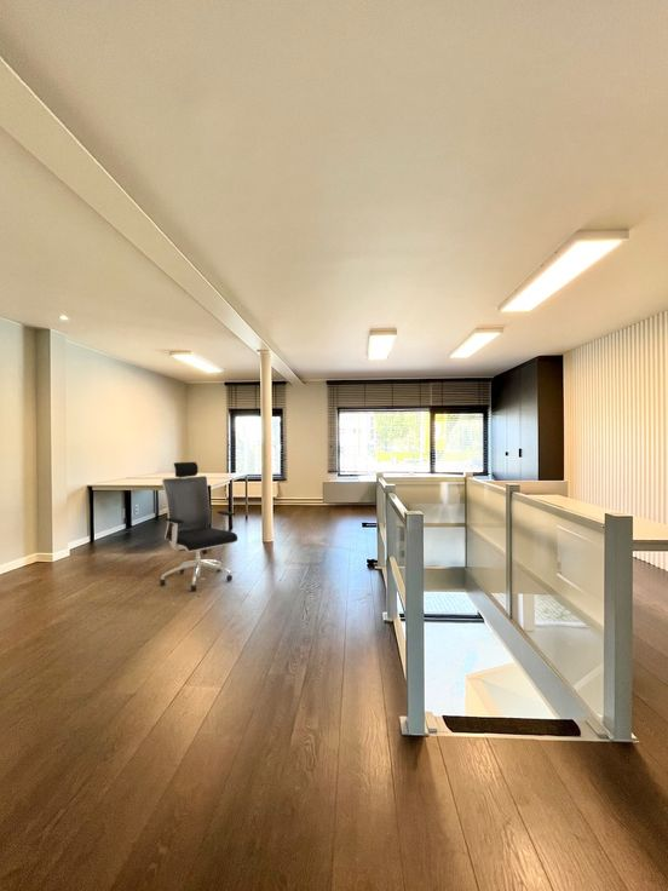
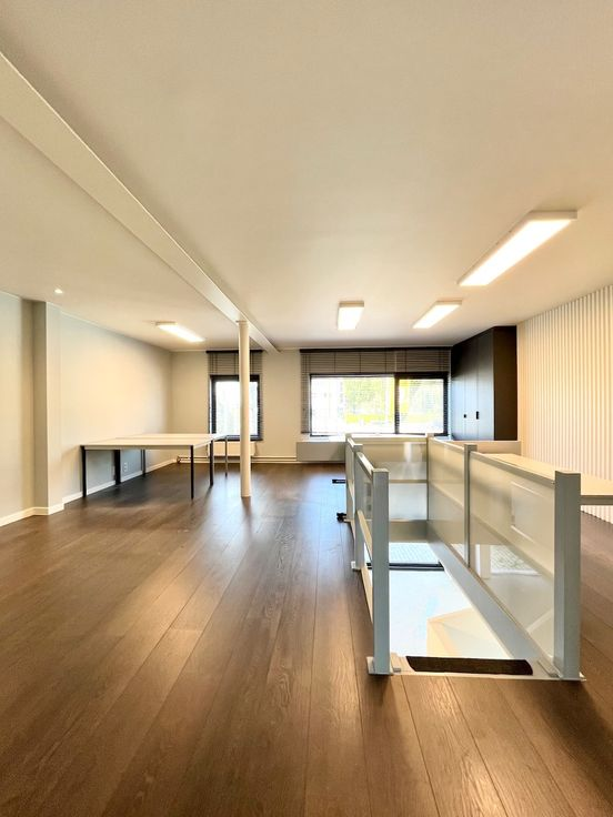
- office chair (196, 521)
